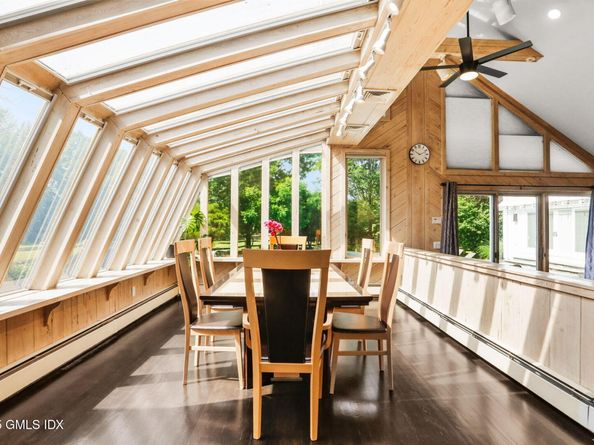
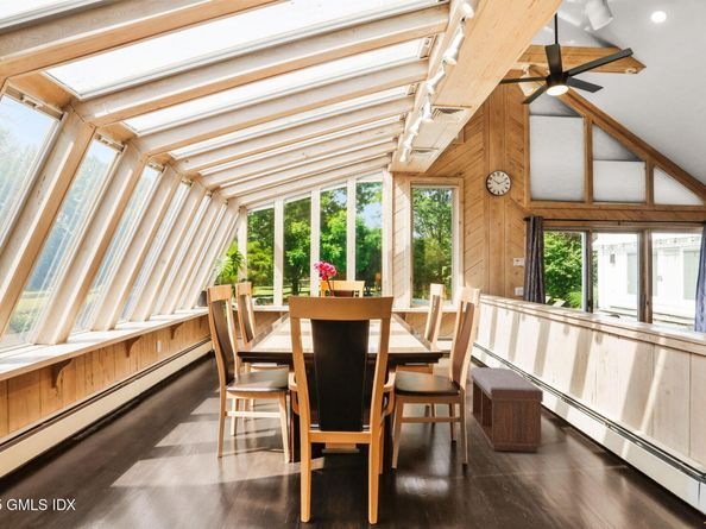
+ bench (502, 404)
